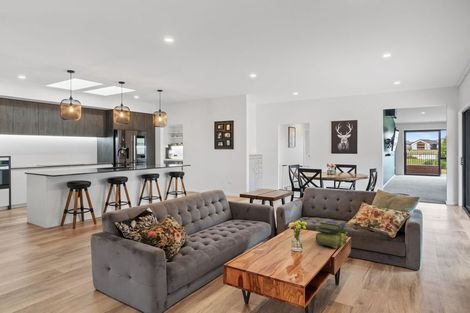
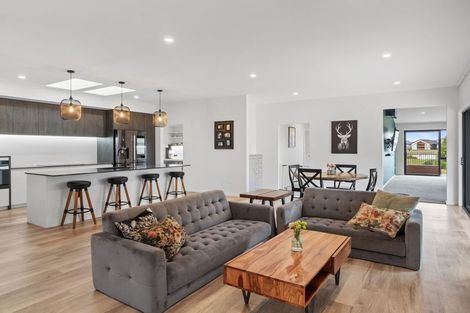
- stack of books (331, 232)
